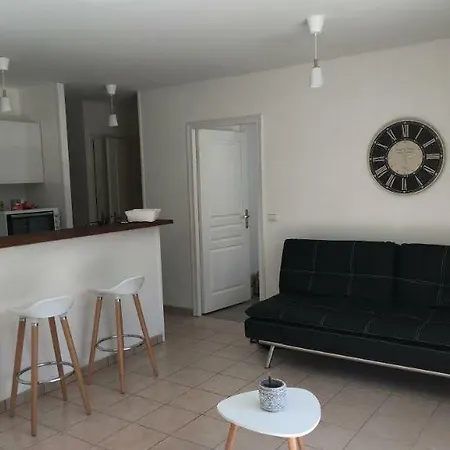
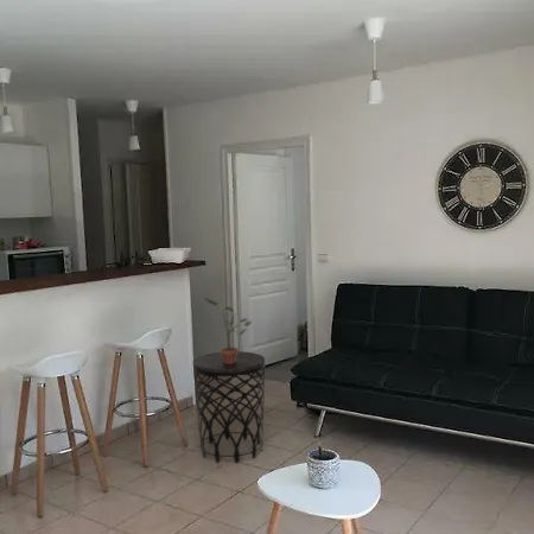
+ potted plant (225, 329)
+ side table (229, 405)
